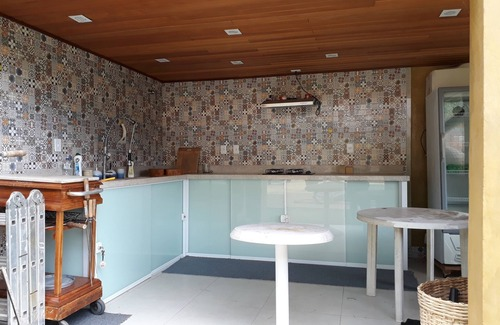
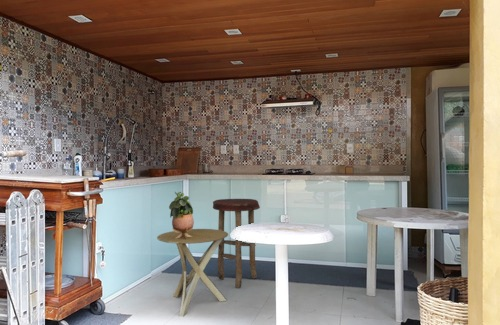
+ stool (236, 240)
+ side table (193, 268)
+ potted plant (181, 213)
